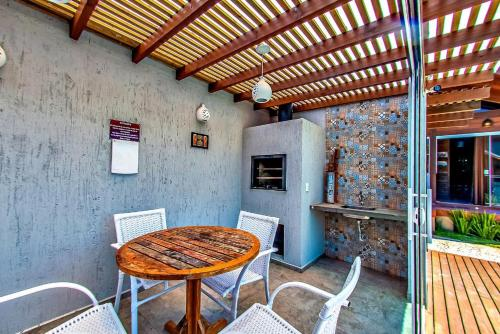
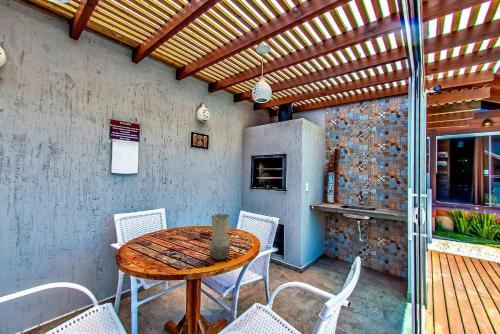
+ vase (220, 236)
